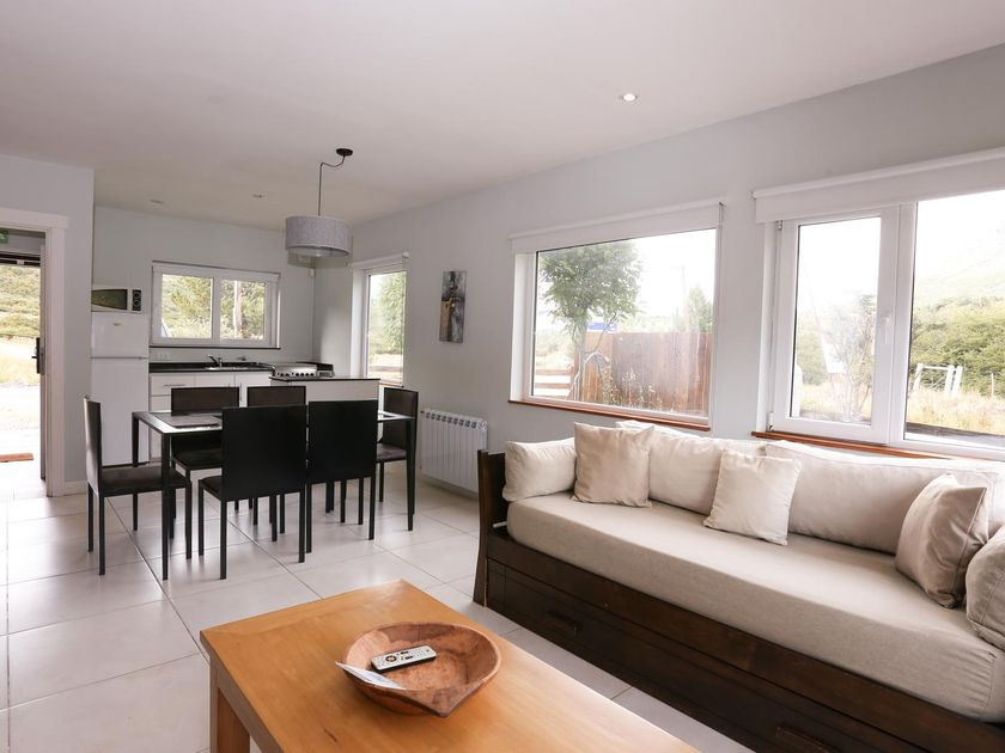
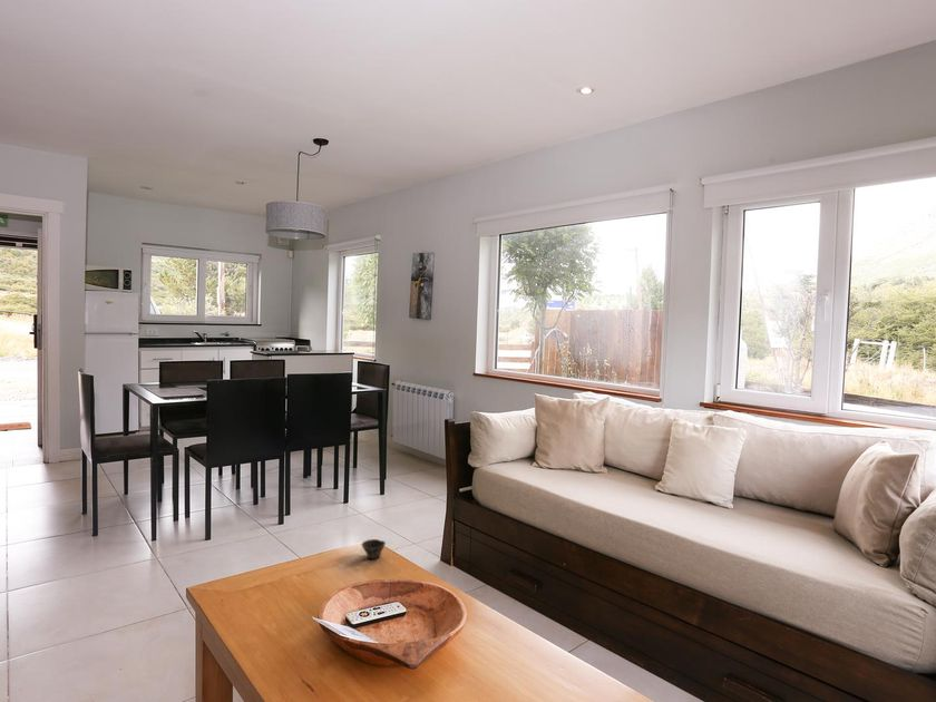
+ cup (372, 549)
